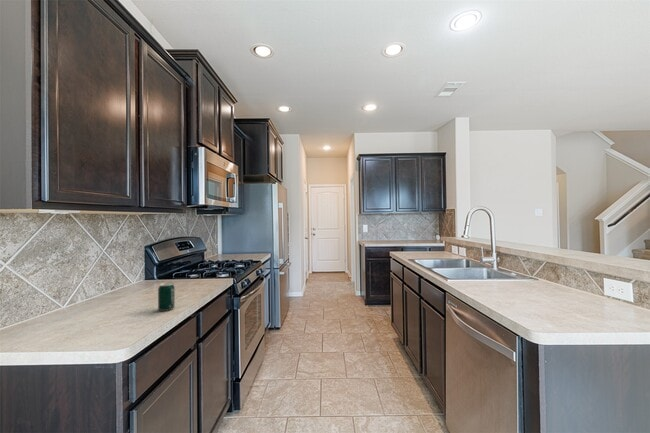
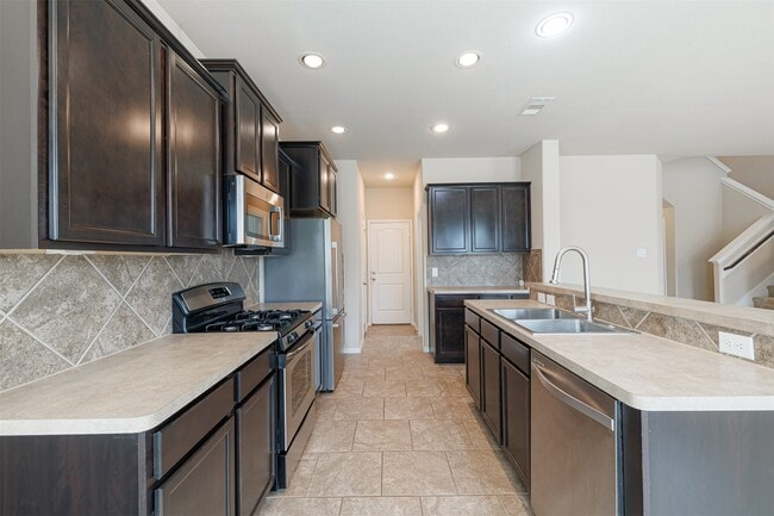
- beverage can (166, 296)
